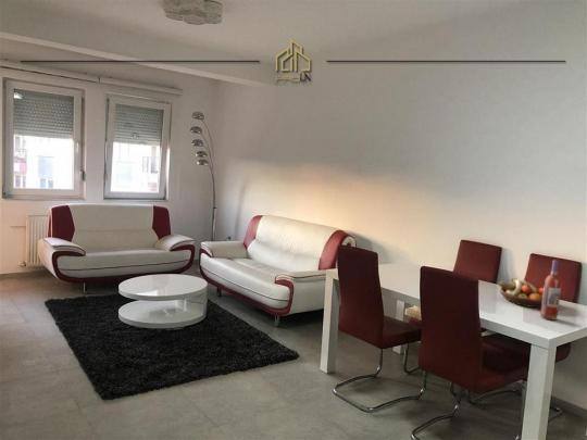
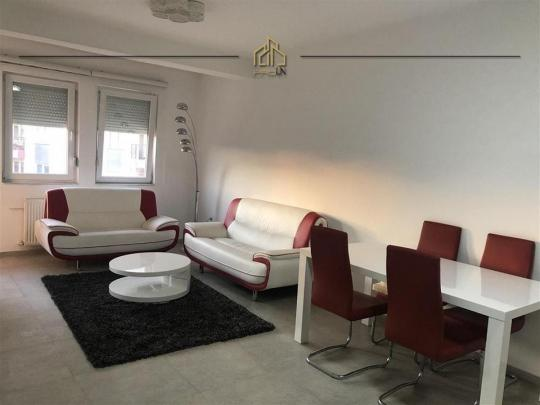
- wine bottle (552, 289)
- fruit bowl (526, 291)
